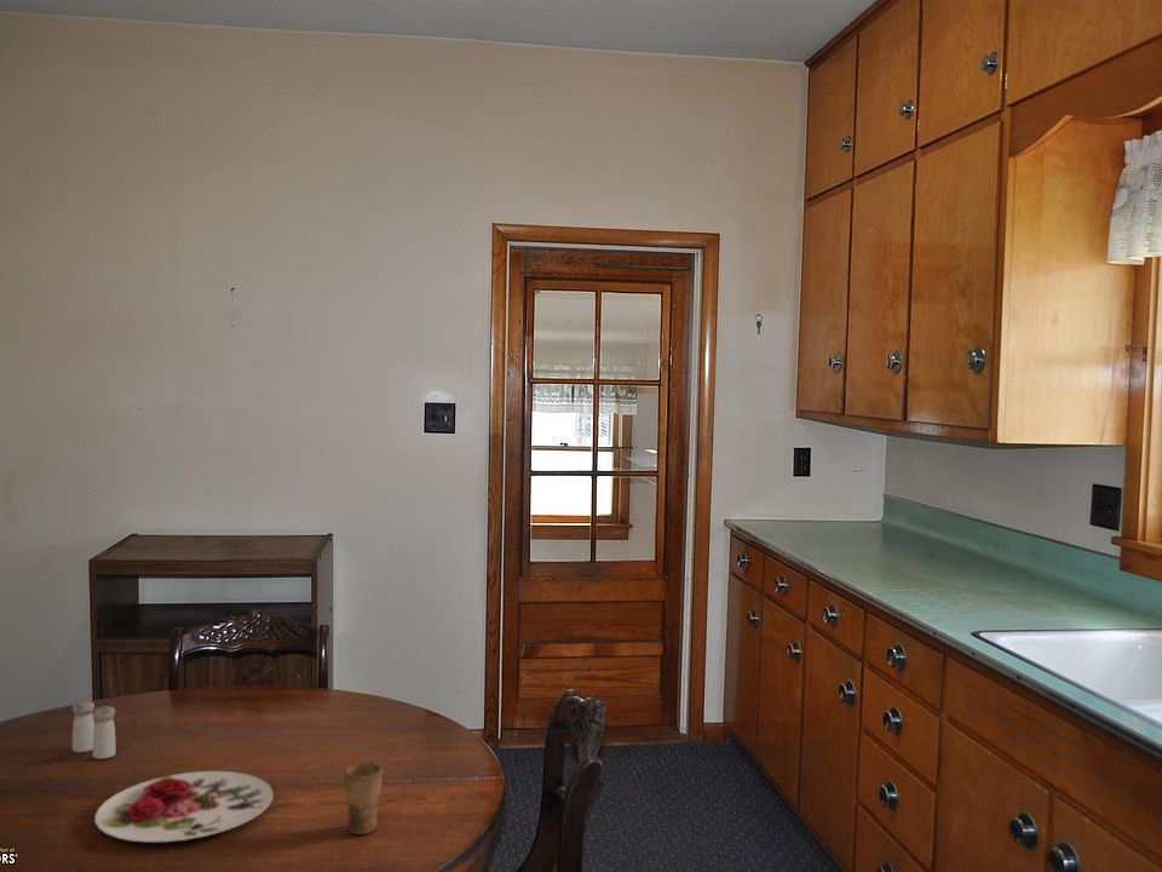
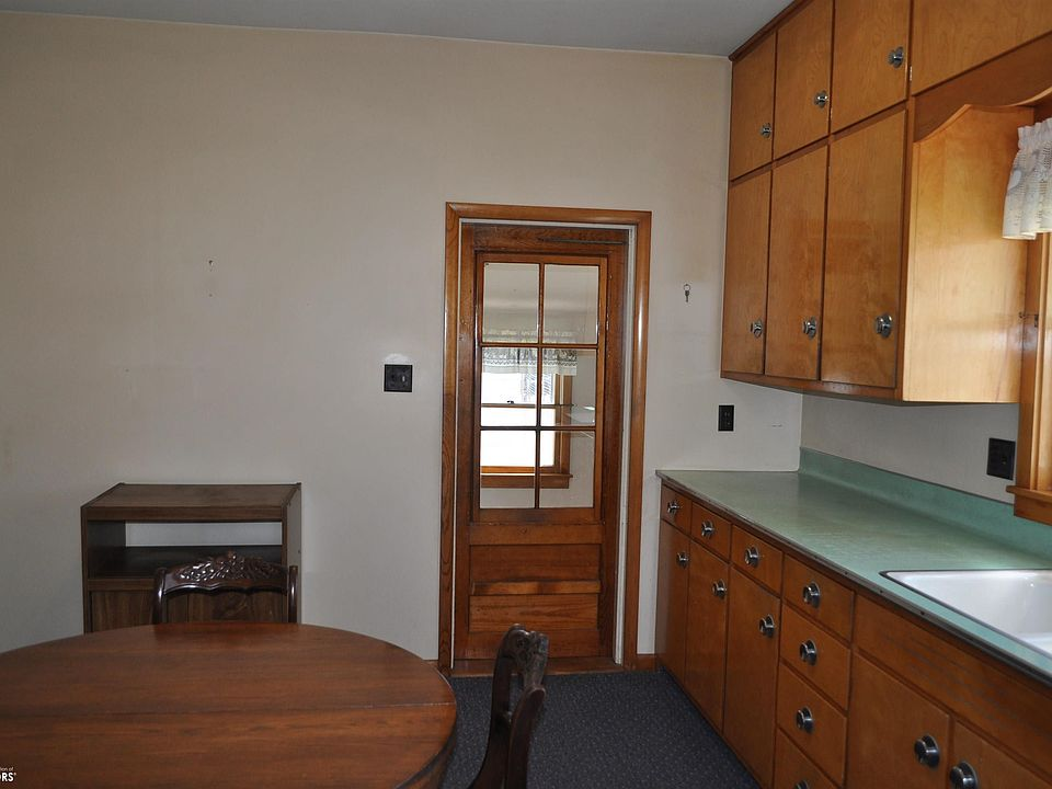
- salt and pepper shaker (93, 728)
- plate (186, 802)
- cup (362, 791)
